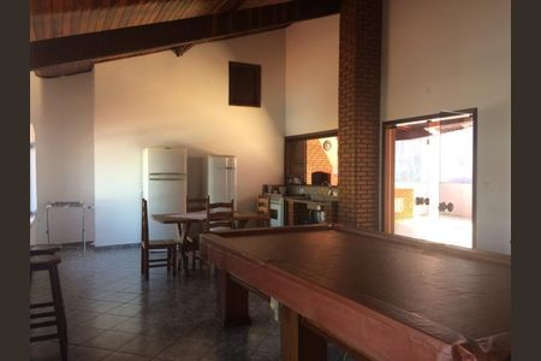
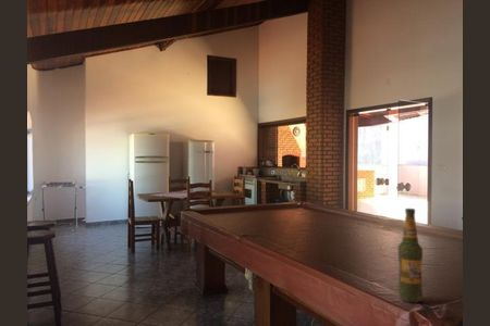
+ beer bottle (409, 253)
